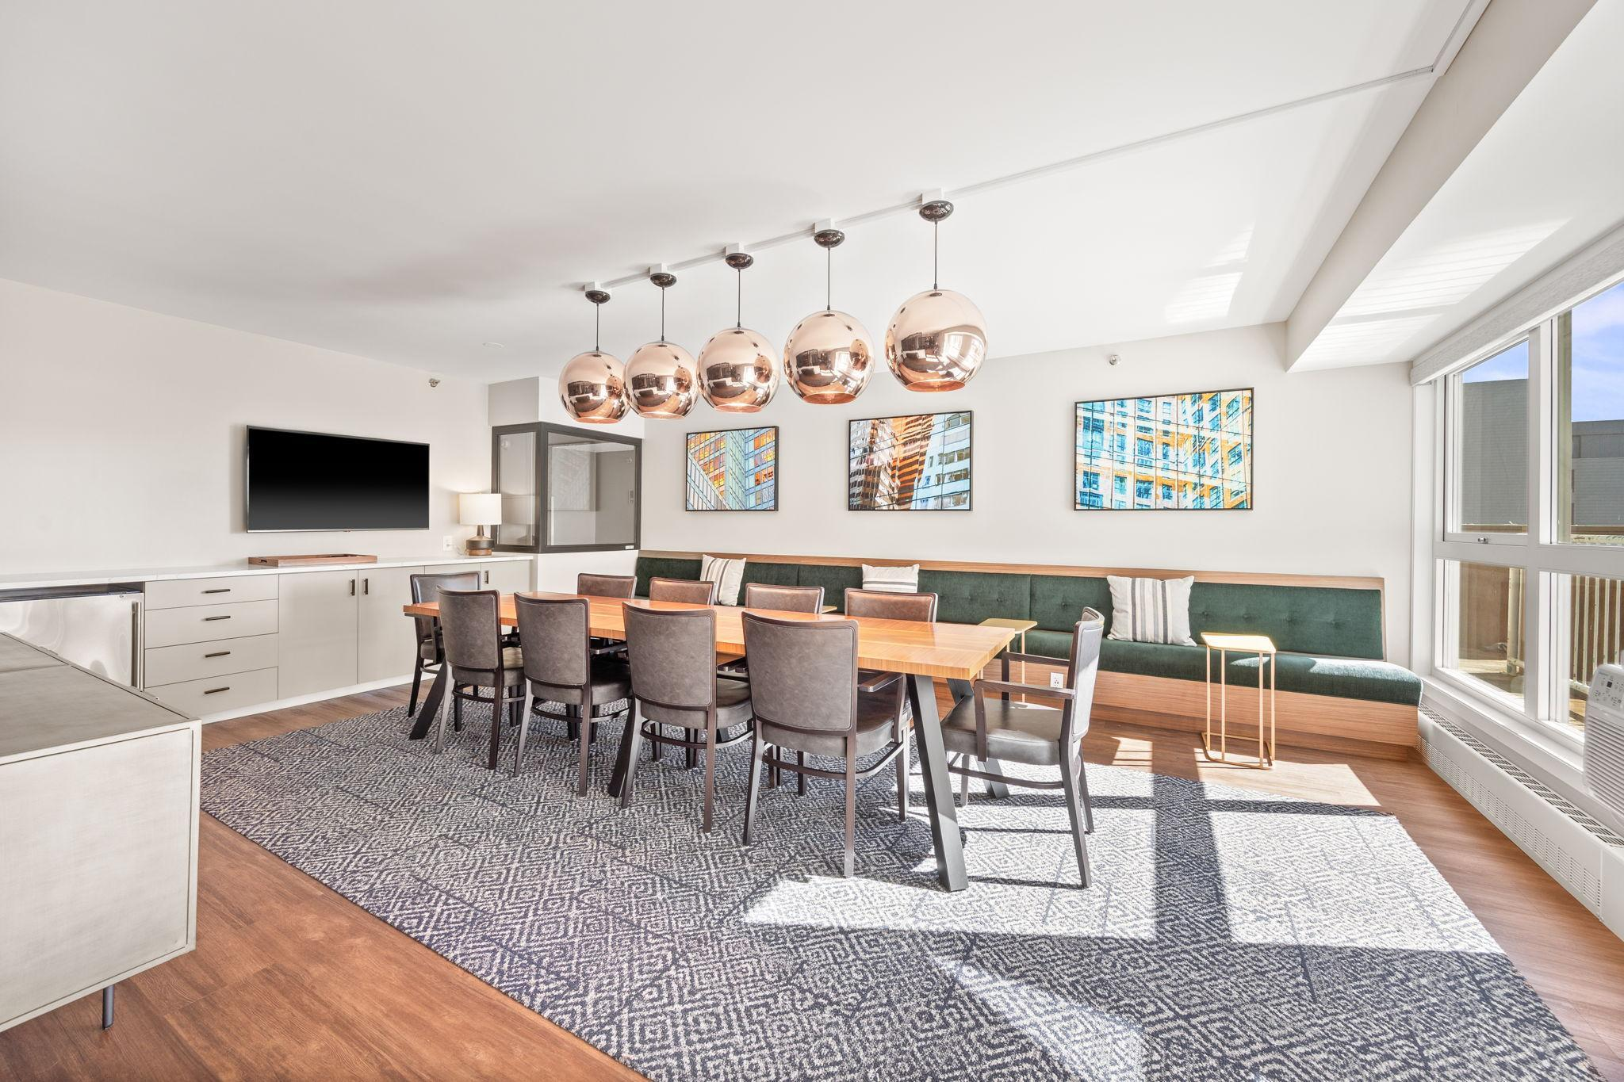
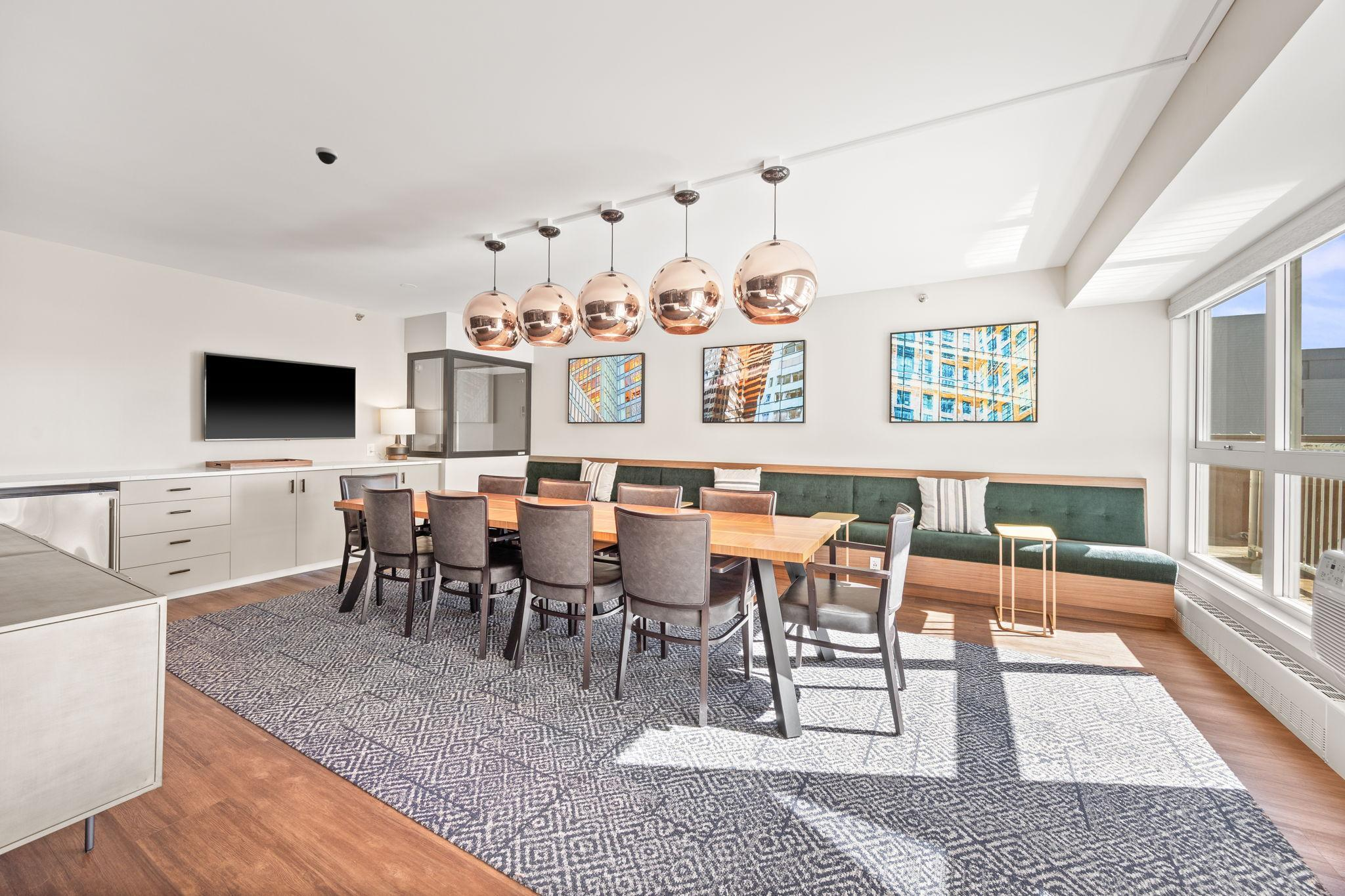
+ dome security camera (326, 158)
